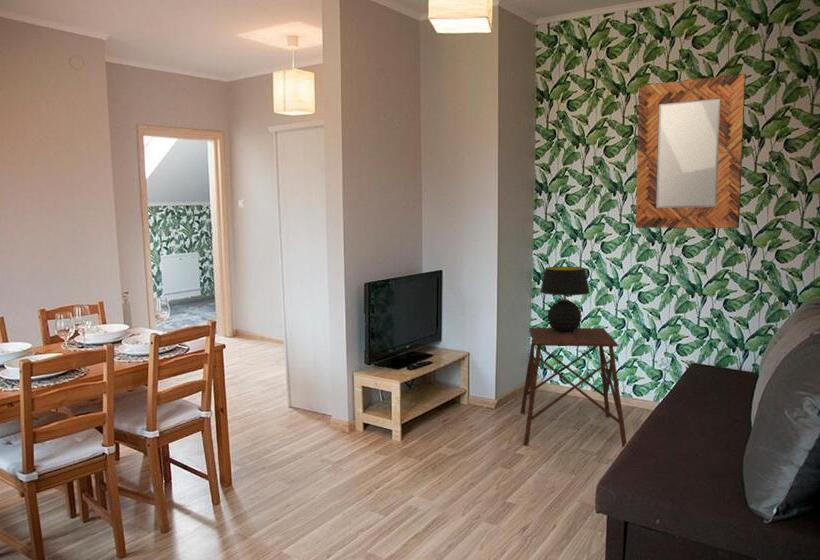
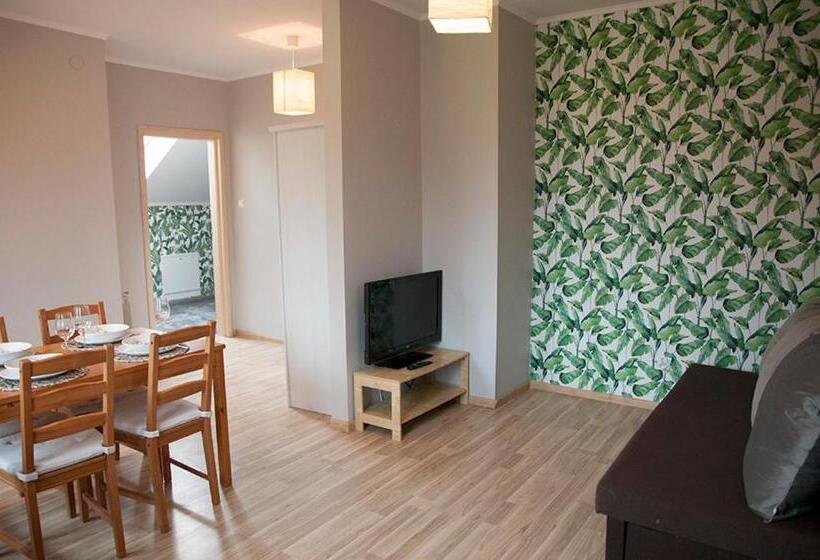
- home mirror (687, 154)
- side table (570, 383)
- table lamp (564, 299)
